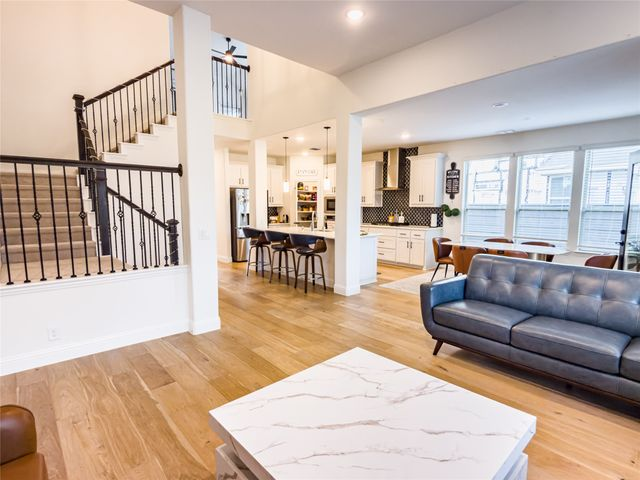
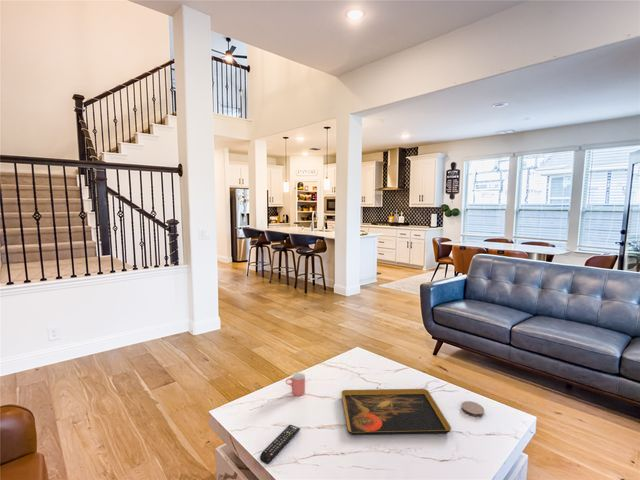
+ remote control (281, 442)
+ coaster (472, 408)
+ decorative tray (391, 410)
+ cup (295, 384)
